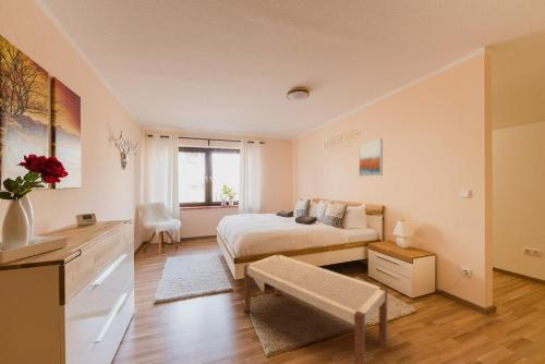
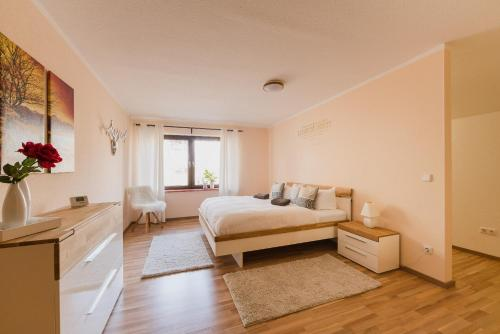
- wall art (370, 158)
- bench (306, 301)
